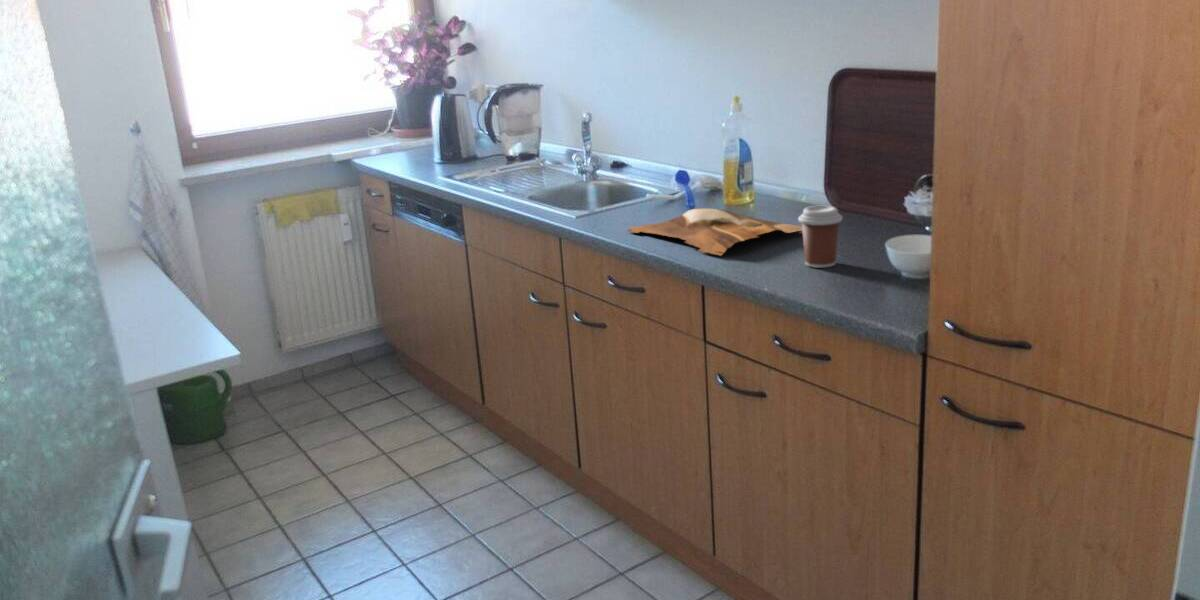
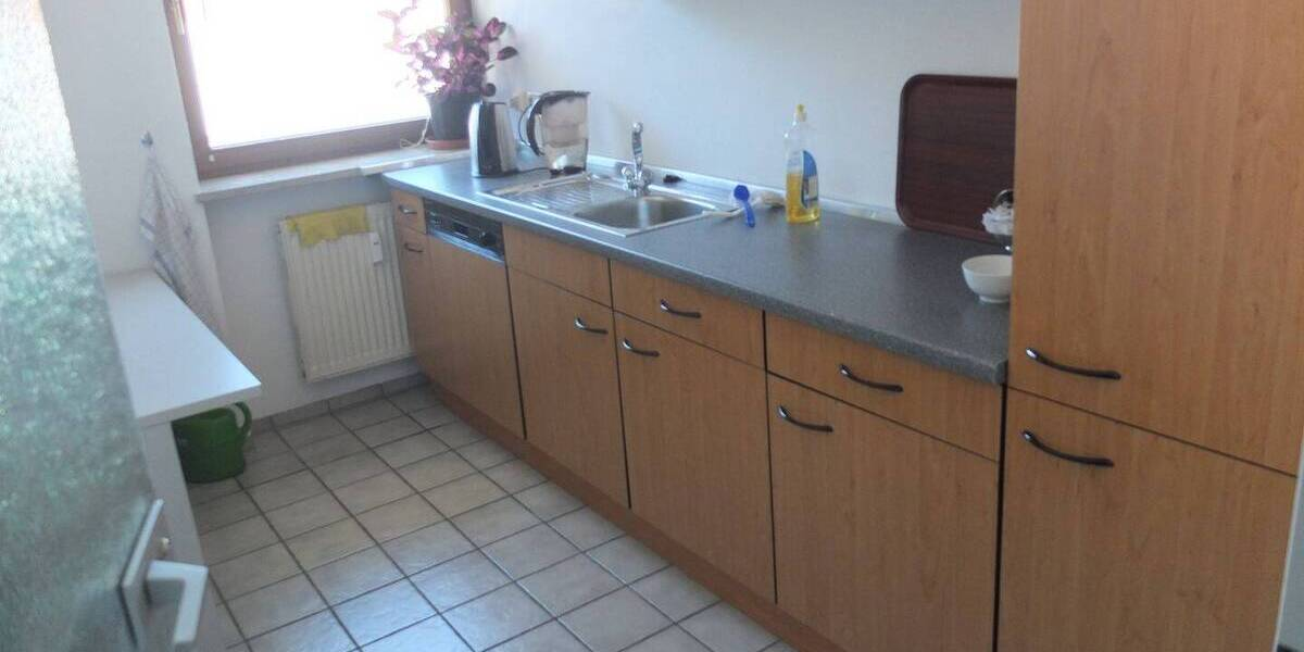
- cutting board (714, 221)
- coffee cup (820, 236)
